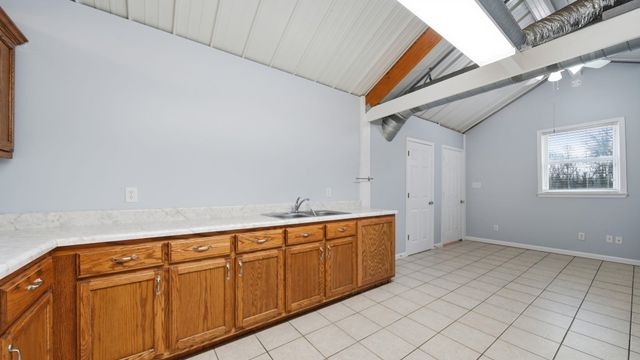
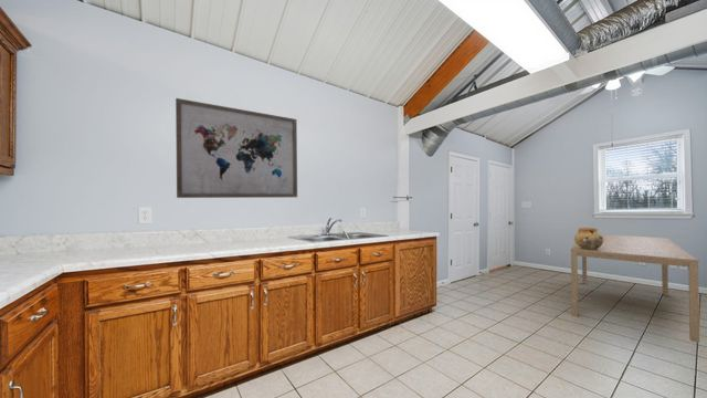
+ wall art (243, 154)
+ ceramic pot (588, 238)
+ dining table (624, 260)
